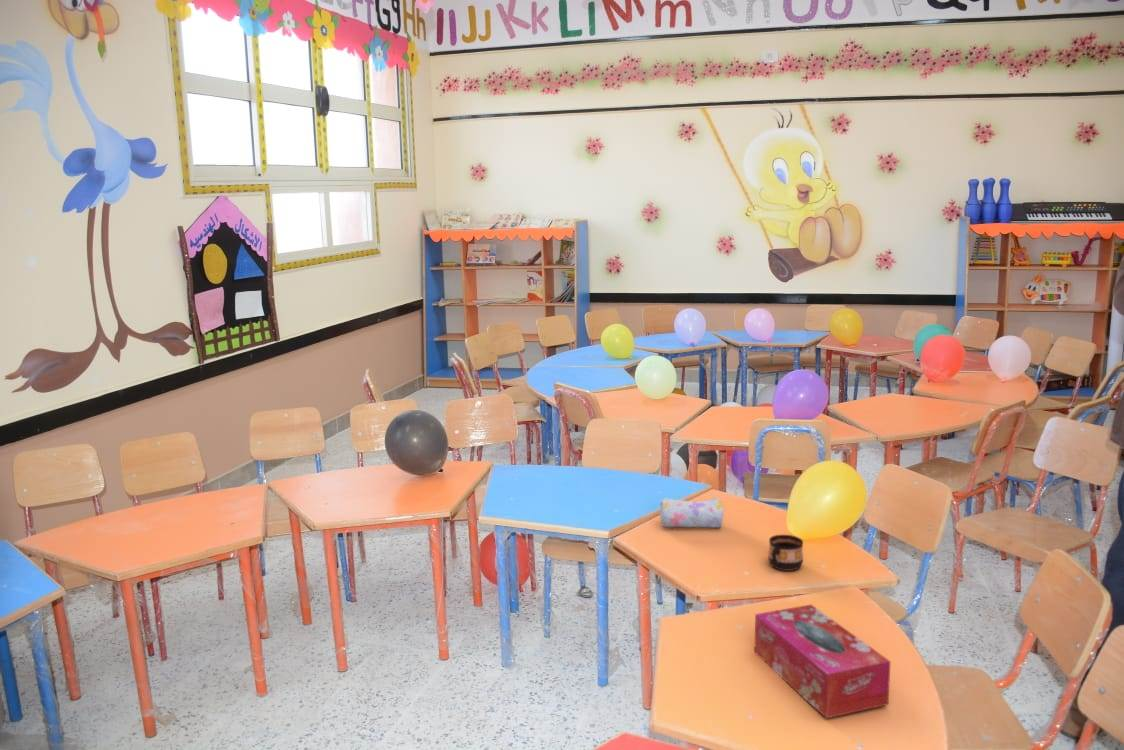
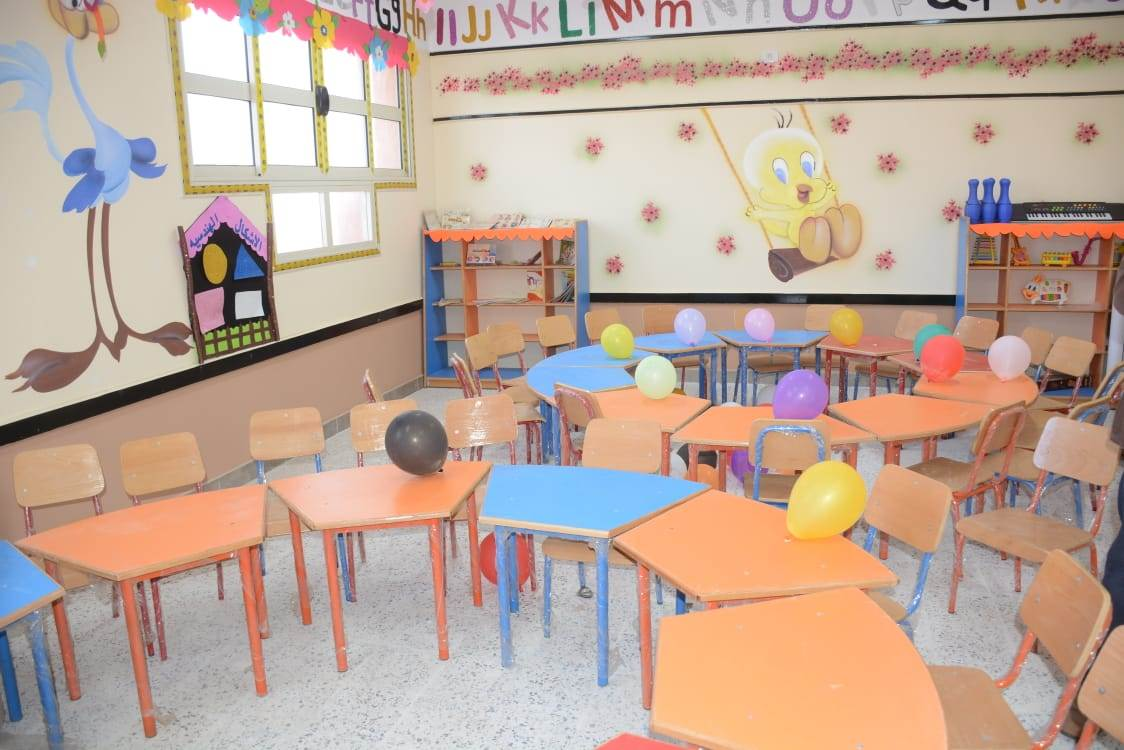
- tissue box (818, 657)
- cup (783, 553)
- pencil case (691, 512)
